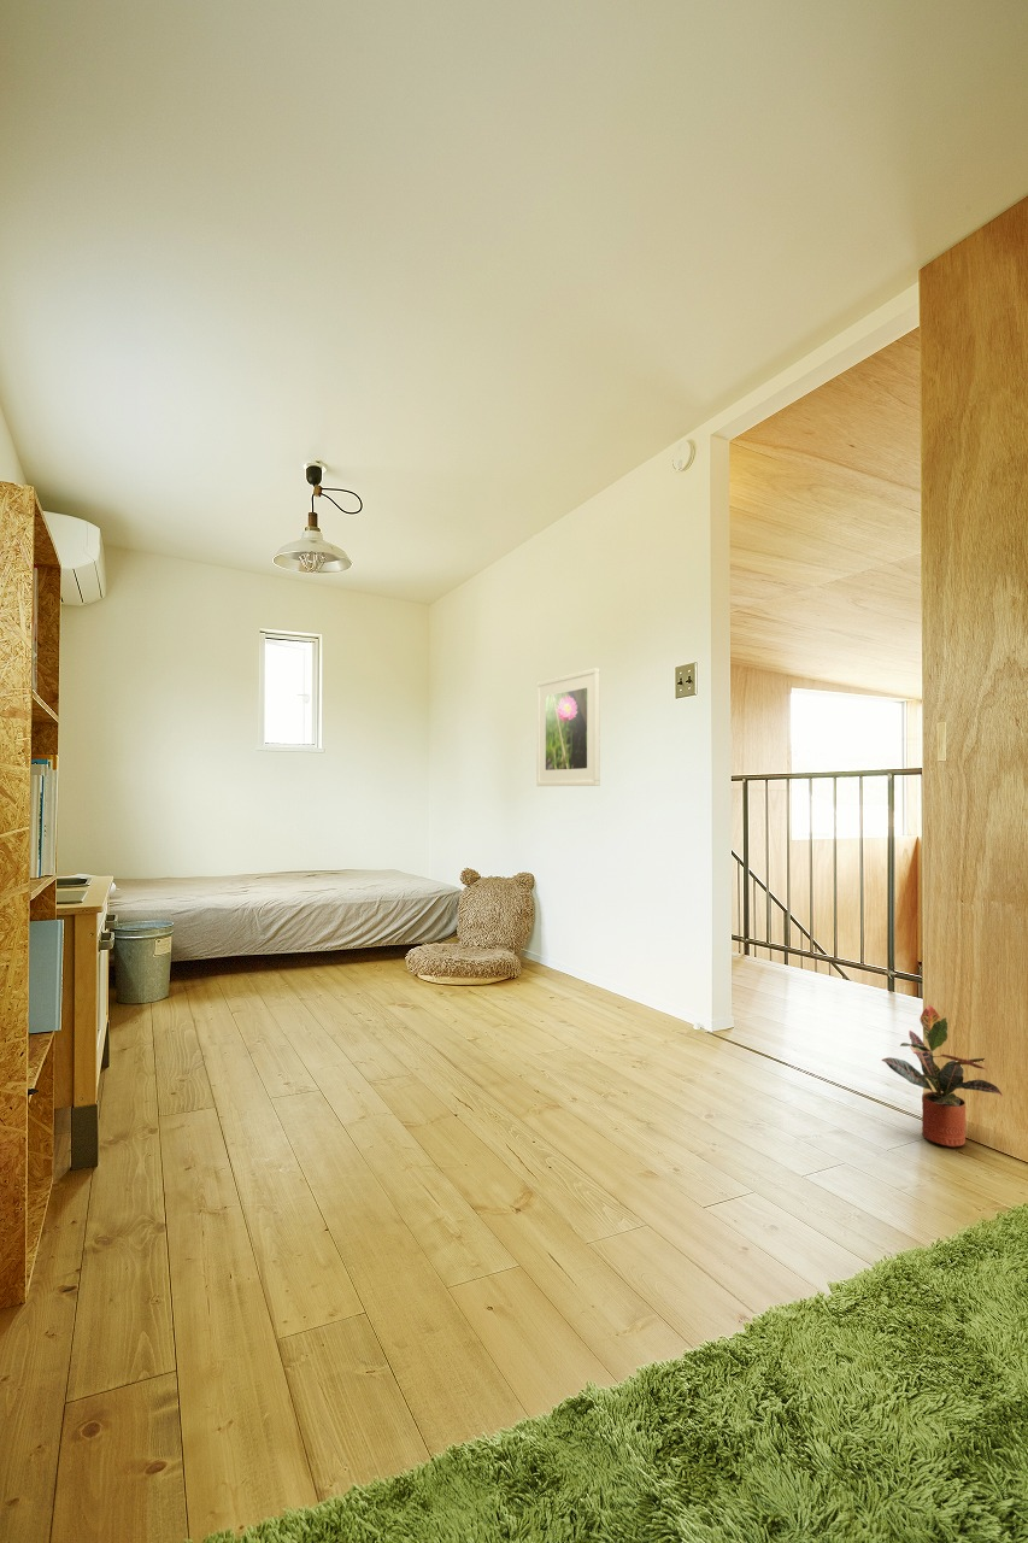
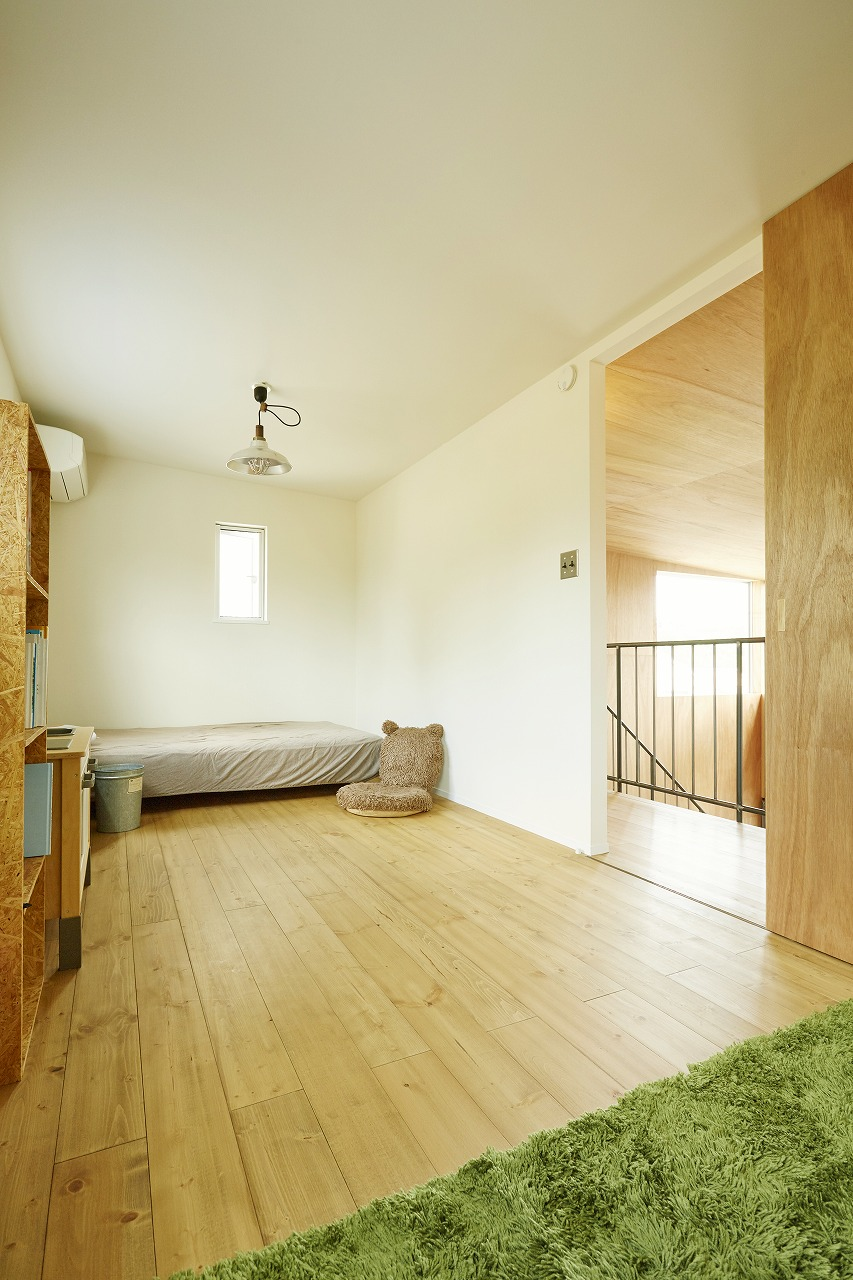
- potted plant (936, 1079)
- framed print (565, 731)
